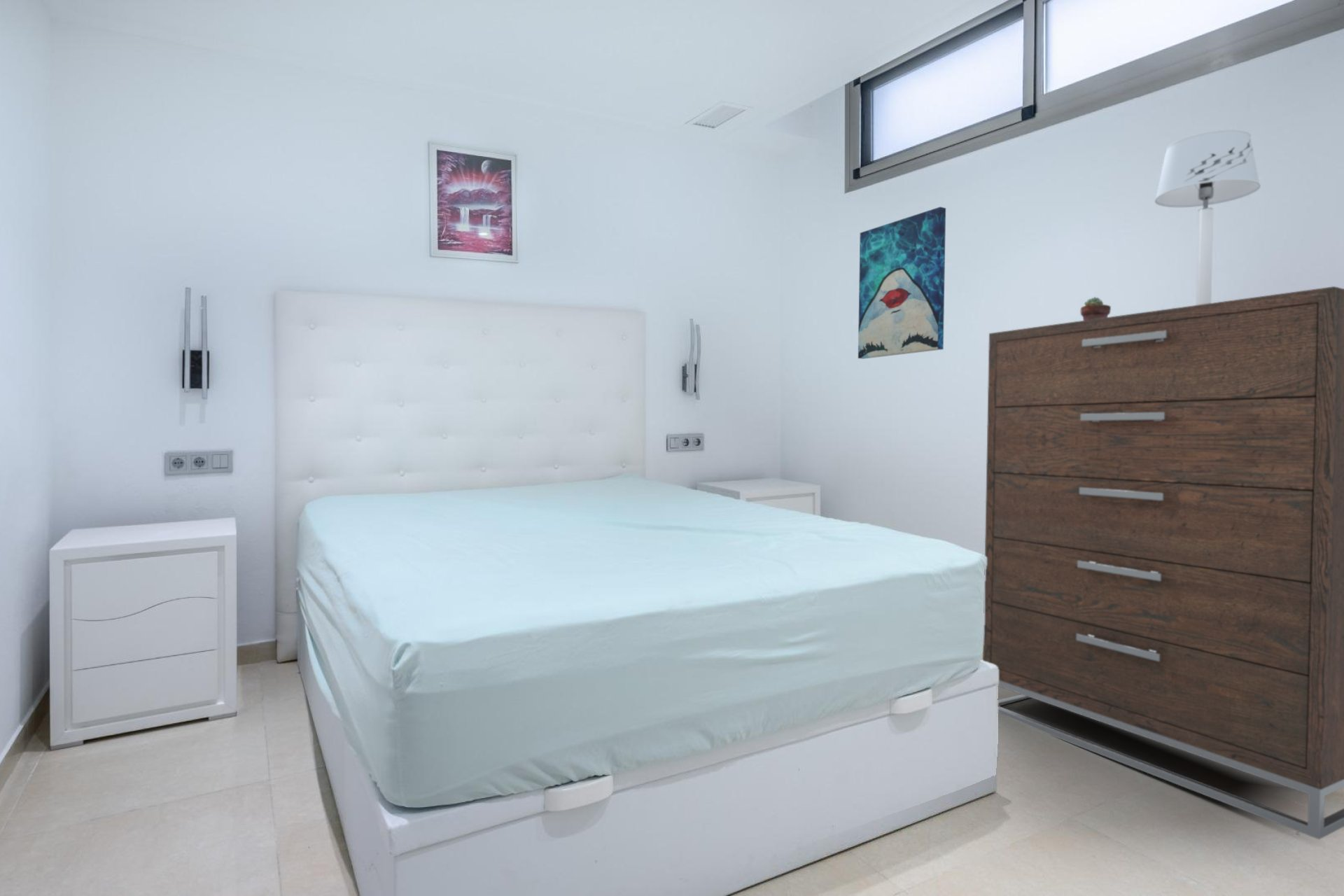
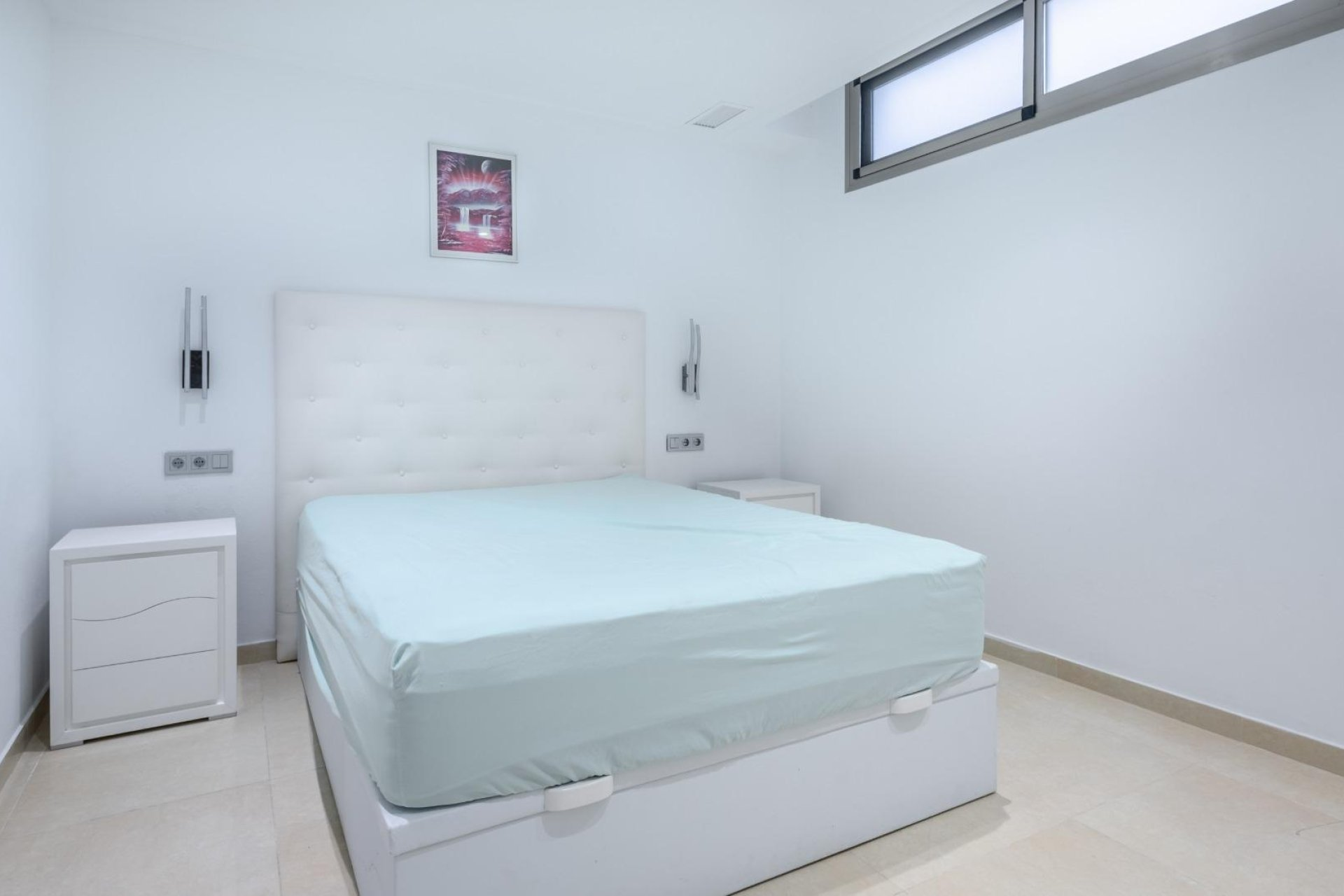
- wall art (899, 288)
- potted succulent (1095, 314)
- table lamp (1205, 229)
- dresser (1167, 535)
